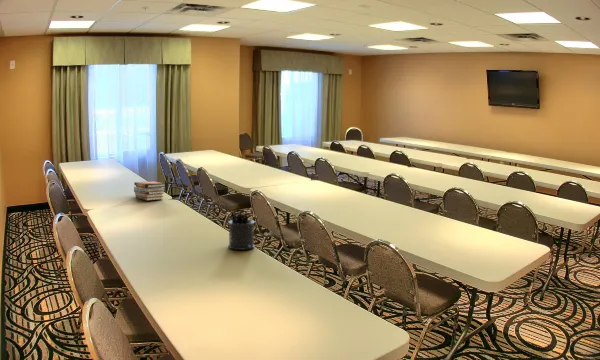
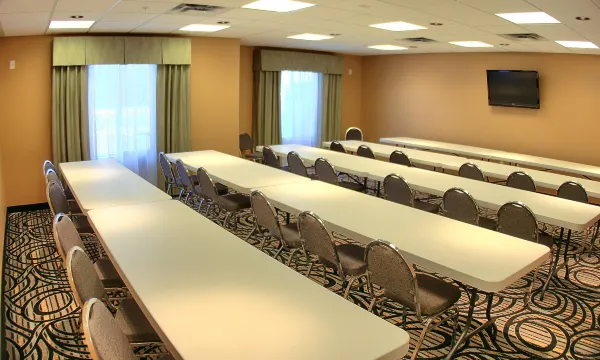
- pen holder (241, 228)
- book stack (149, 190)
